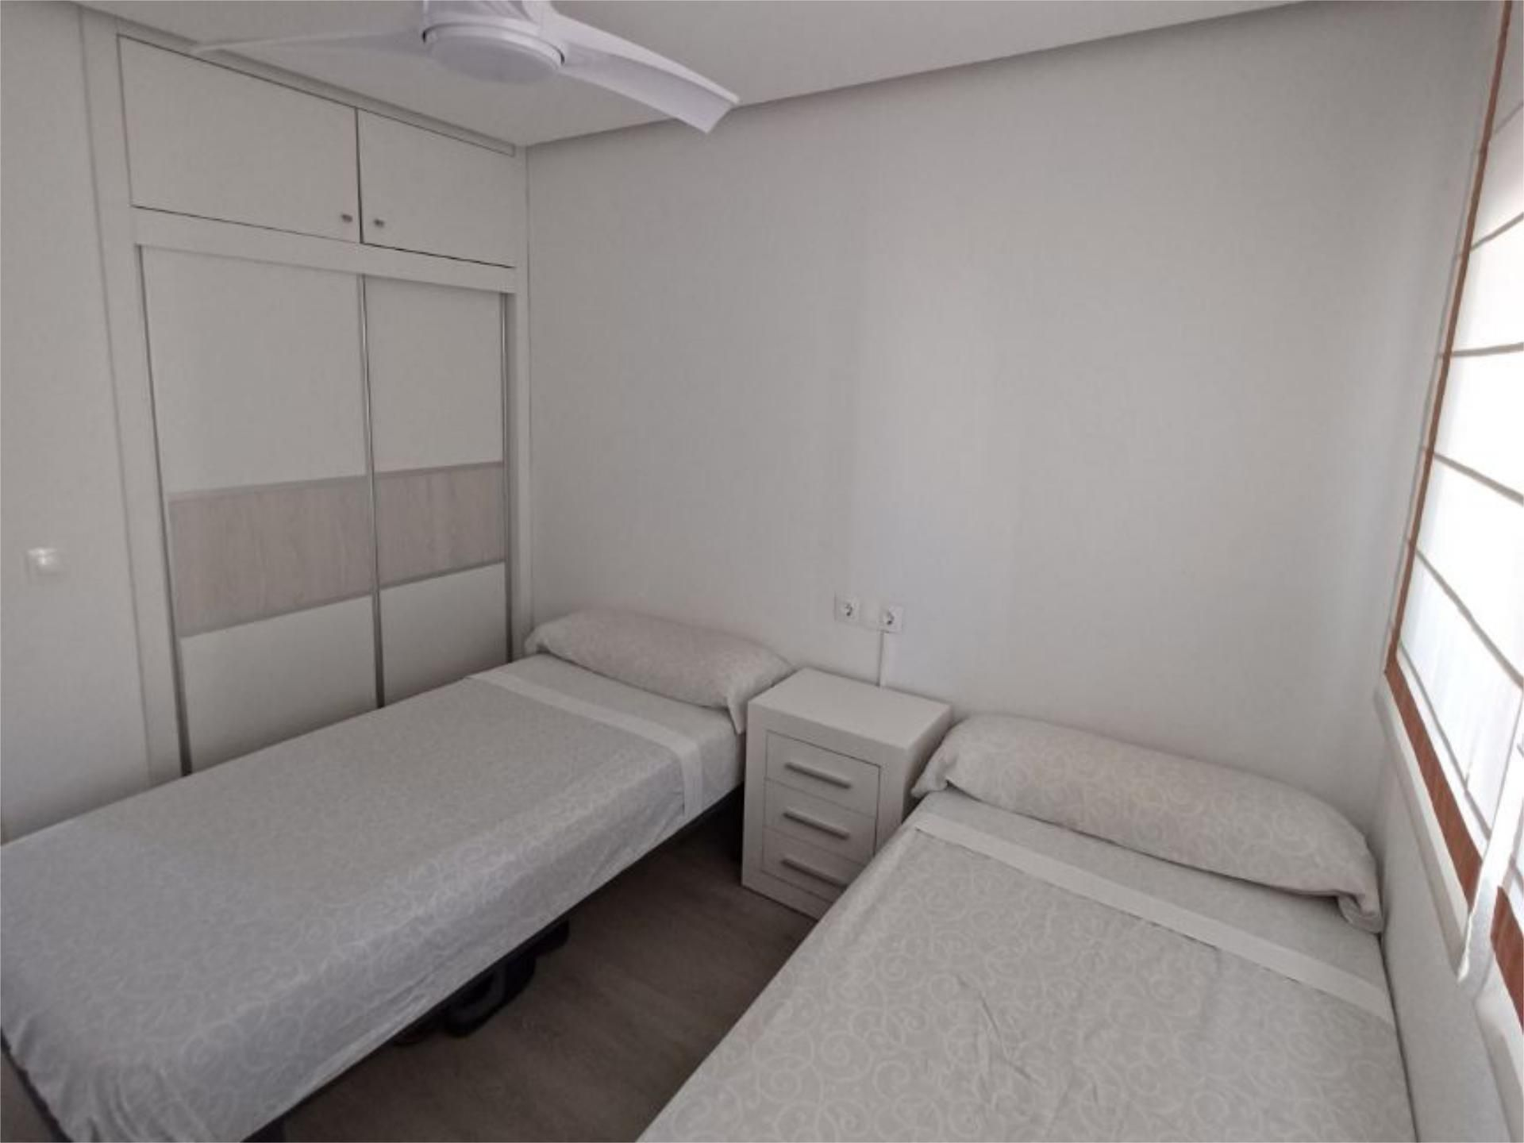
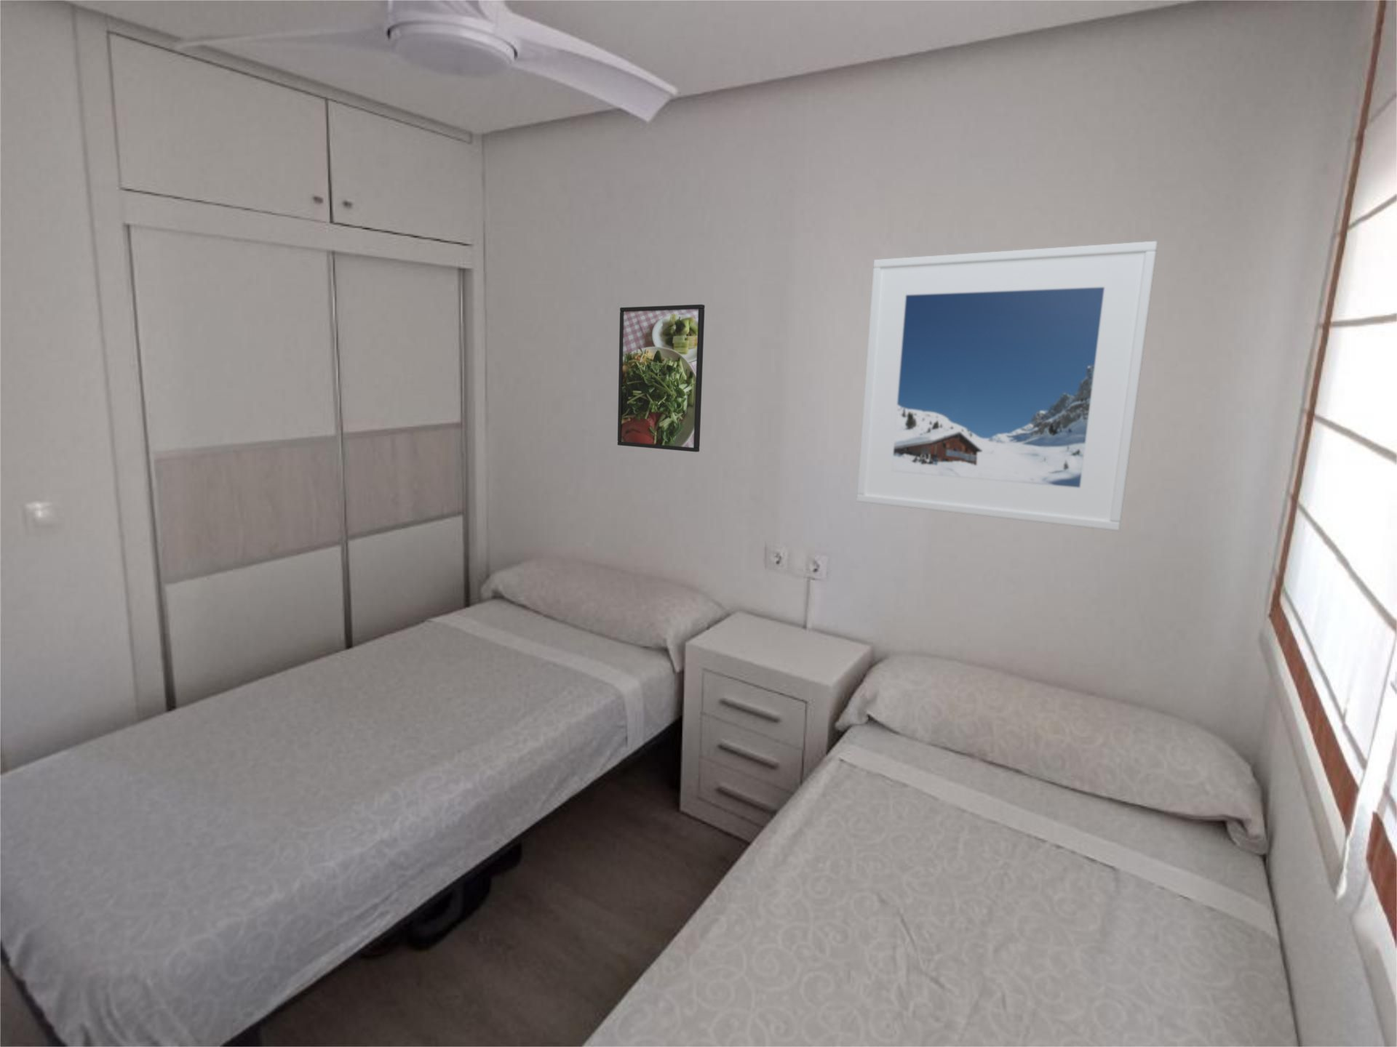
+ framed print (990, 387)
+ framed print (659, 378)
